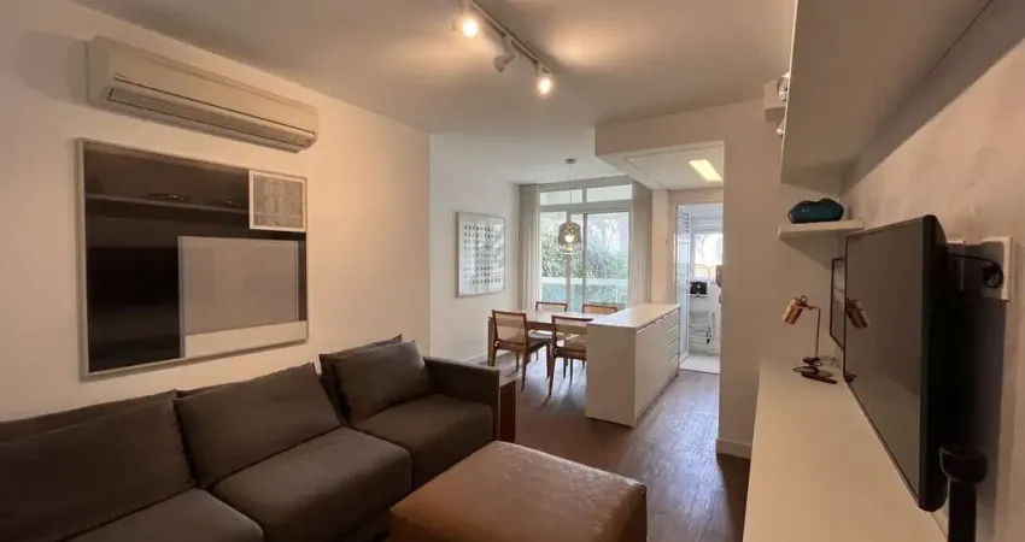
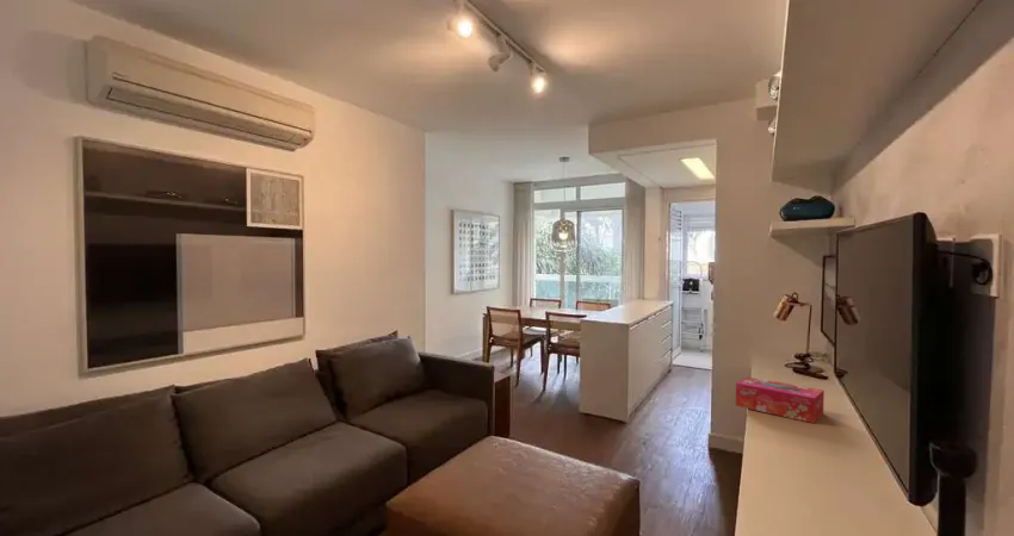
+ tissue box (778, 398)
